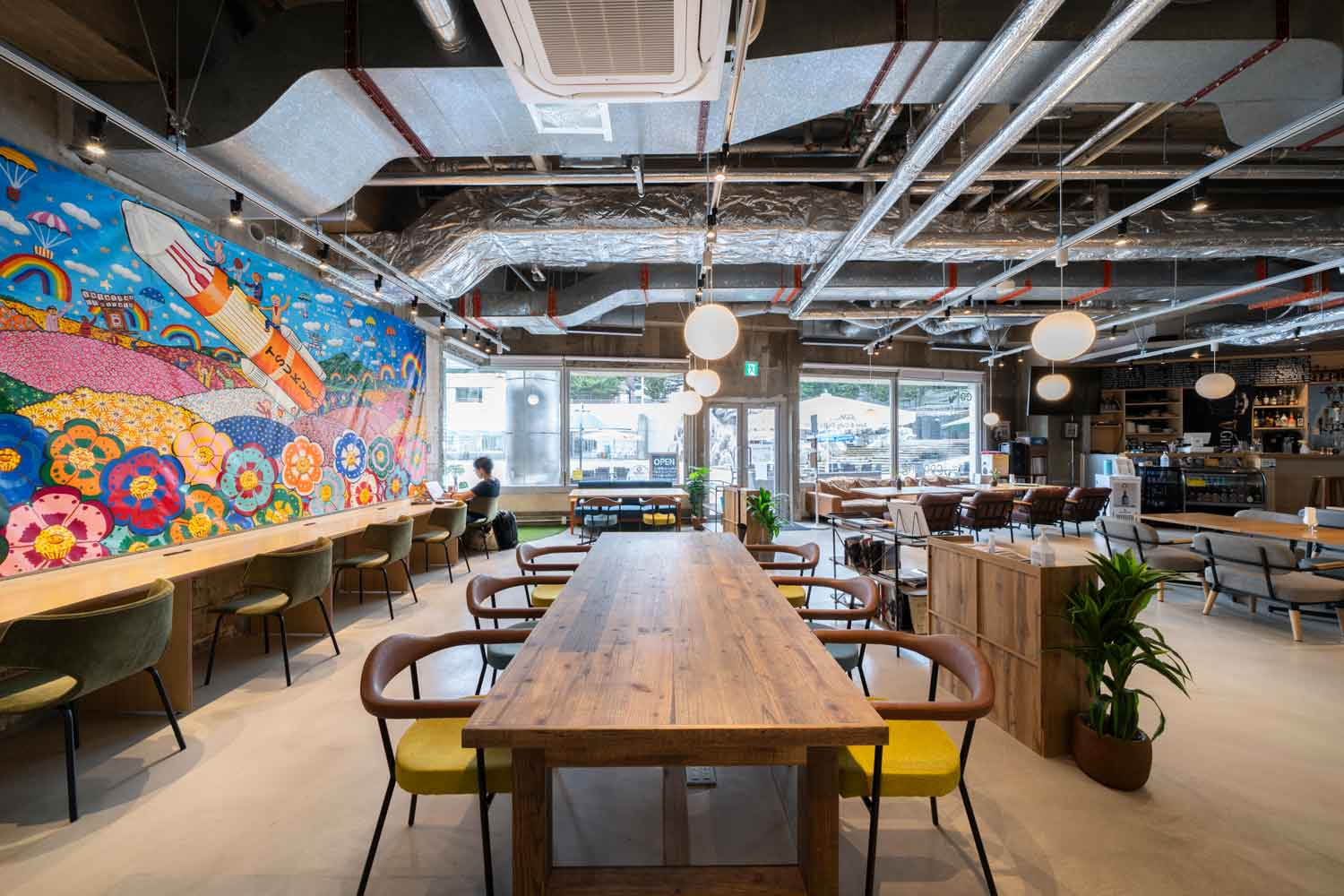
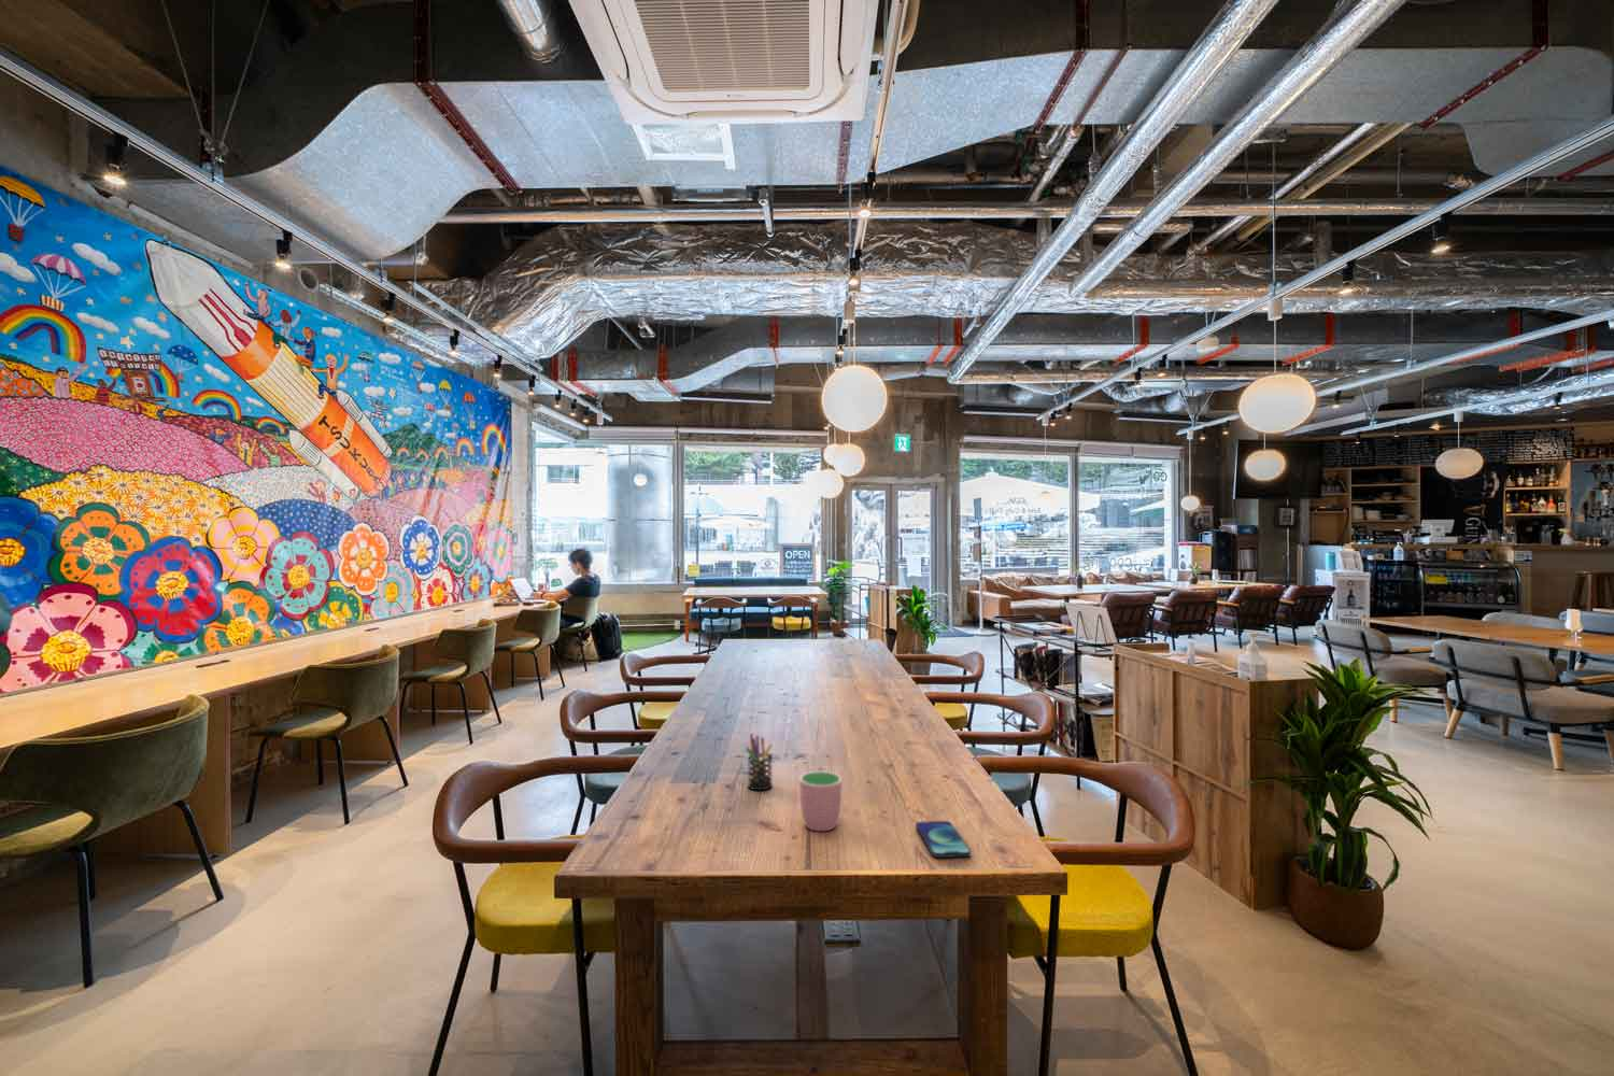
+ smartphone (942, 838)
+ pen holder (757, 760)
+ cup (819, 799)
